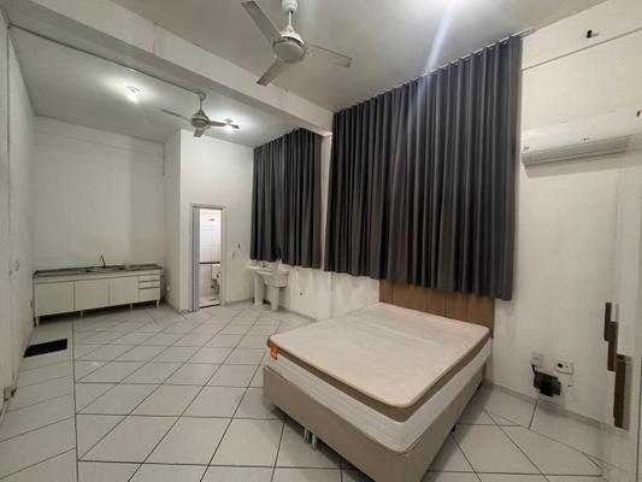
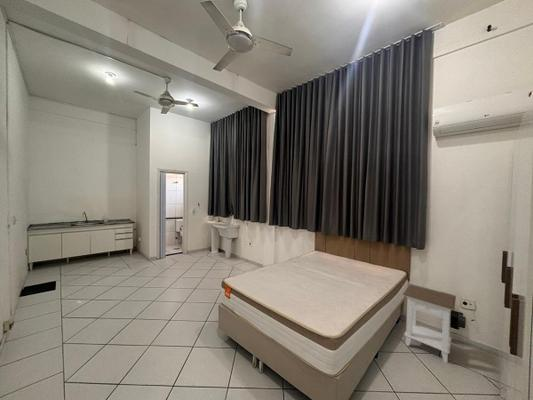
+ nightstand (430, 314)
